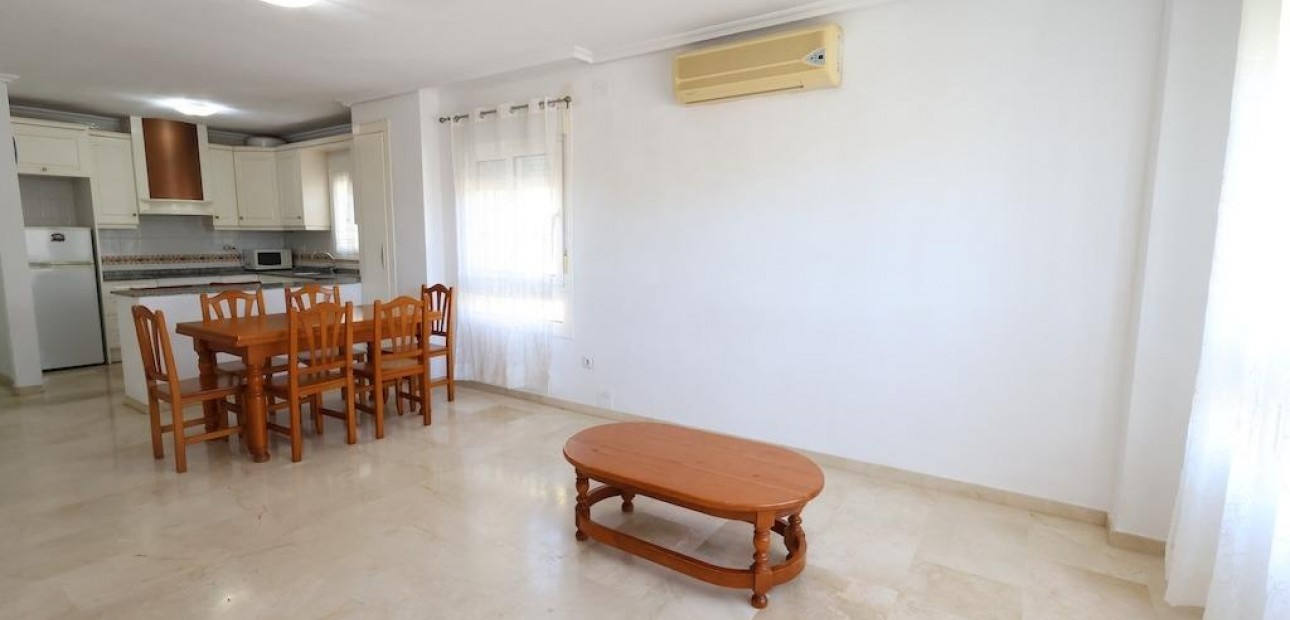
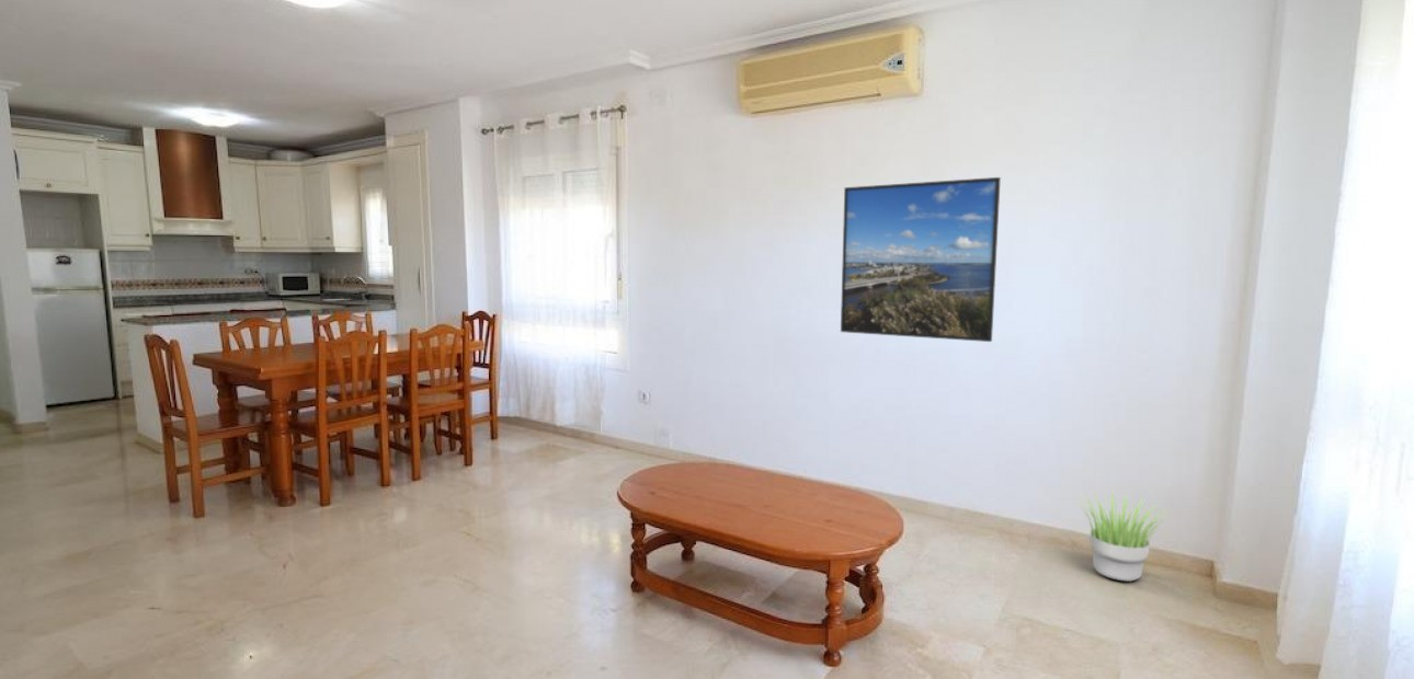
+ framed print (914, 261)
+ potted plant (1118, 539)
